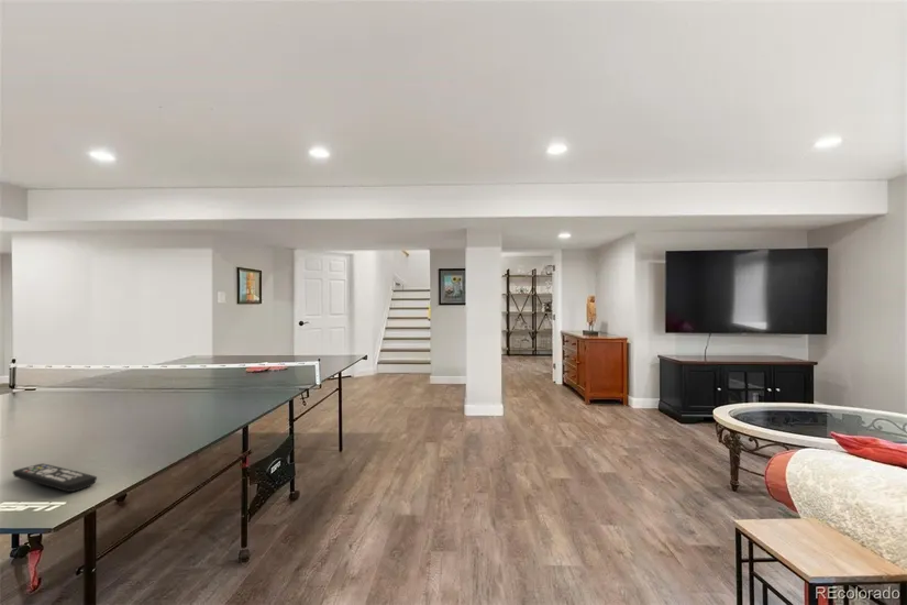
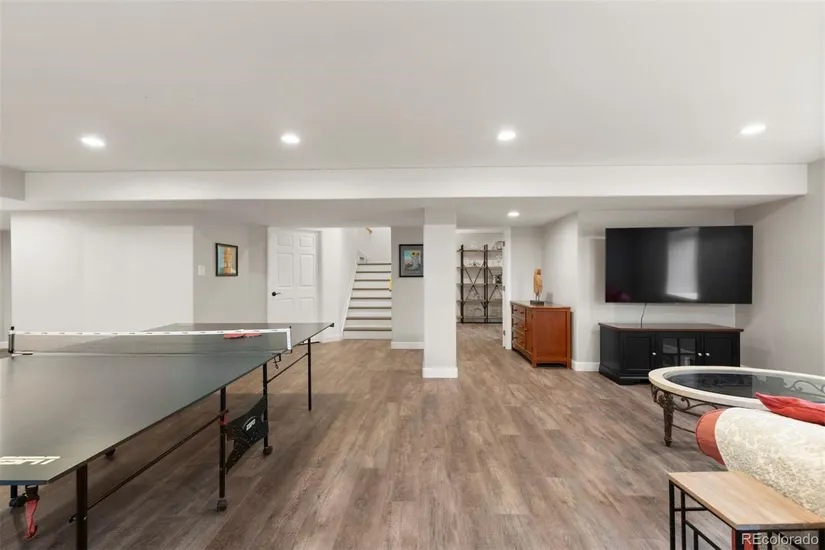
- remote control (54, 476)
